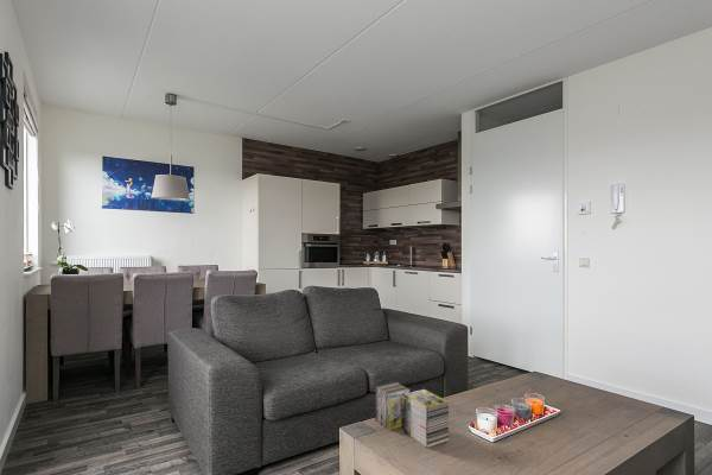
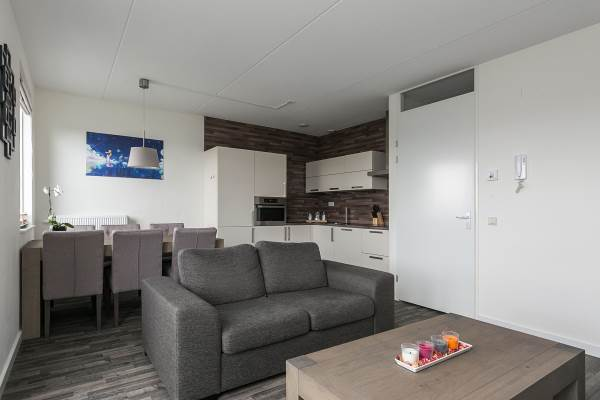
- magazine (409, 411)
